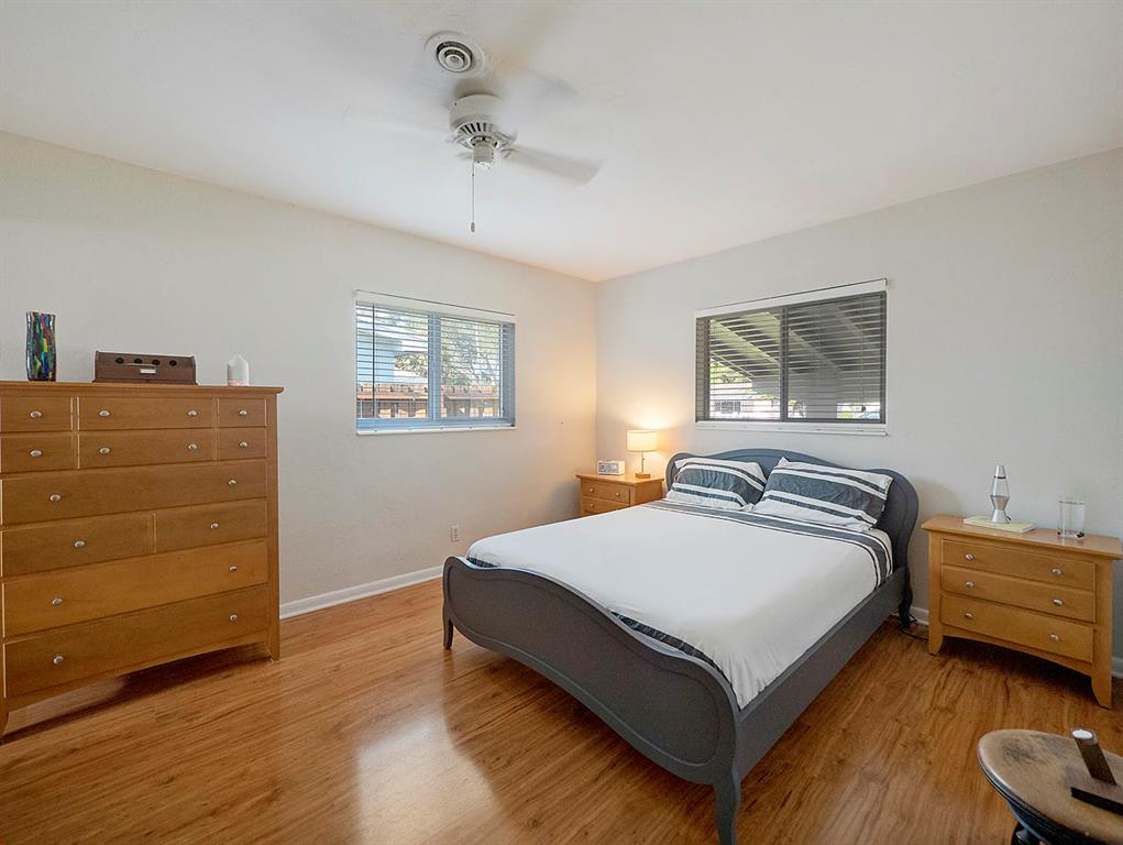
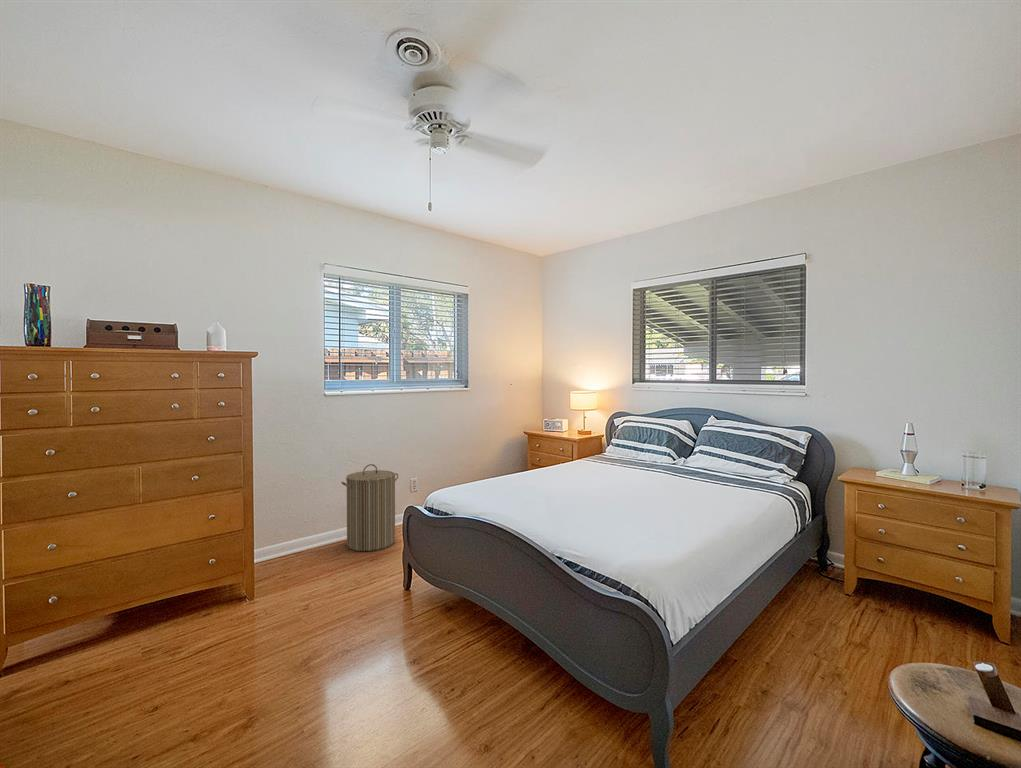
+ laundry hamper (371, 503)
